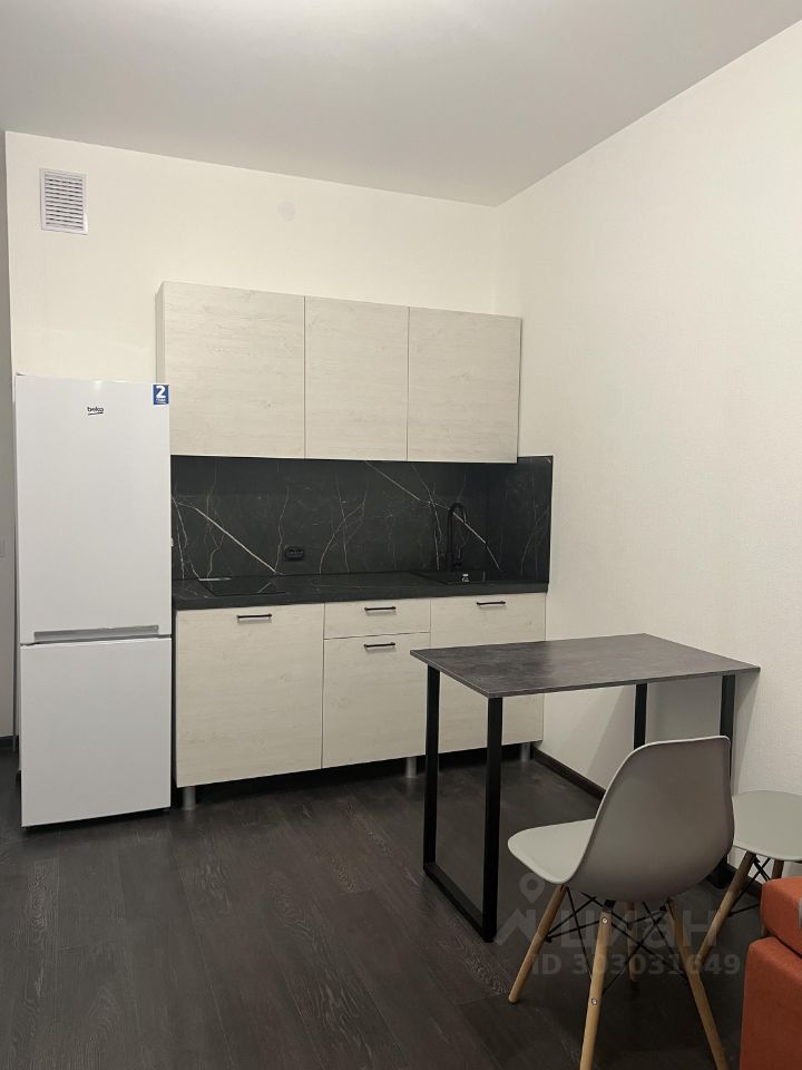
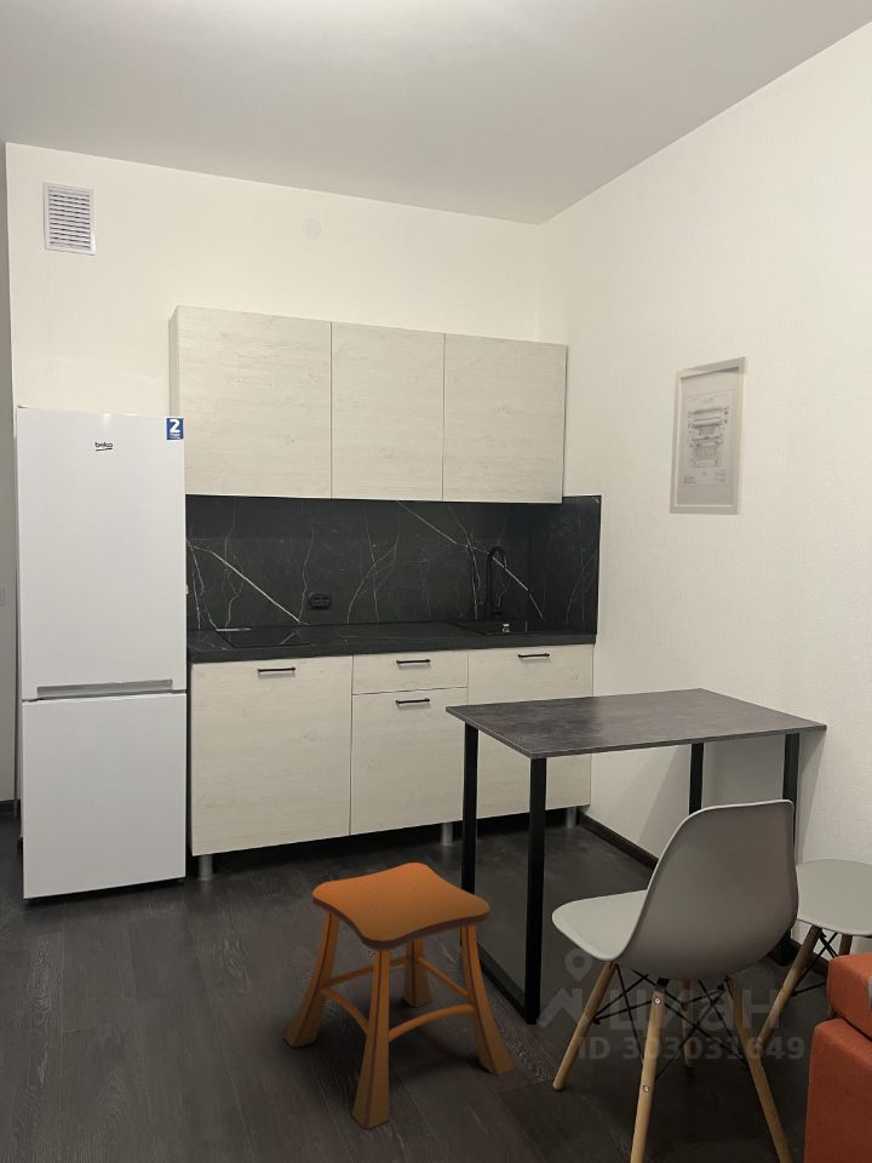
+ wall art (706, 439)
+ stool (405, 973)
